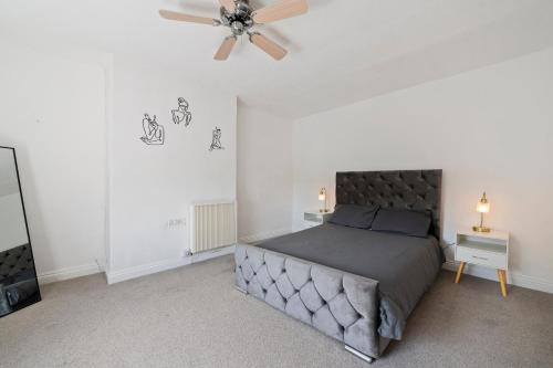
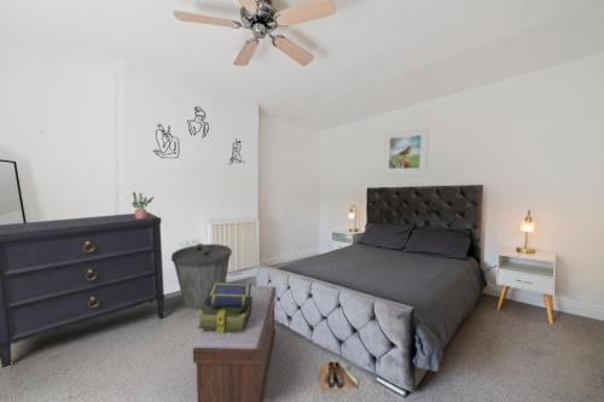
+ stack of books (228, 304)
+ bench (243, 339)
+ boots (336, 373)
+ potted plant (141, 204)
+ dresser (89, 276)
+ trash can (203, 273)
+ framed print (403, 152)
